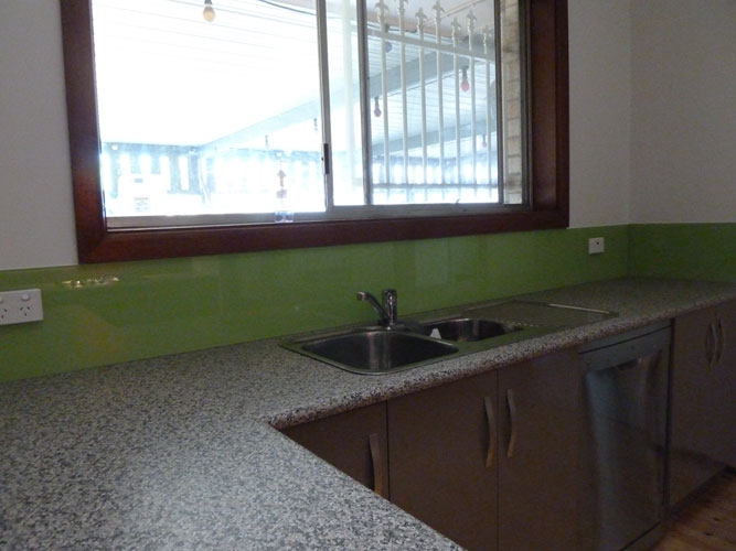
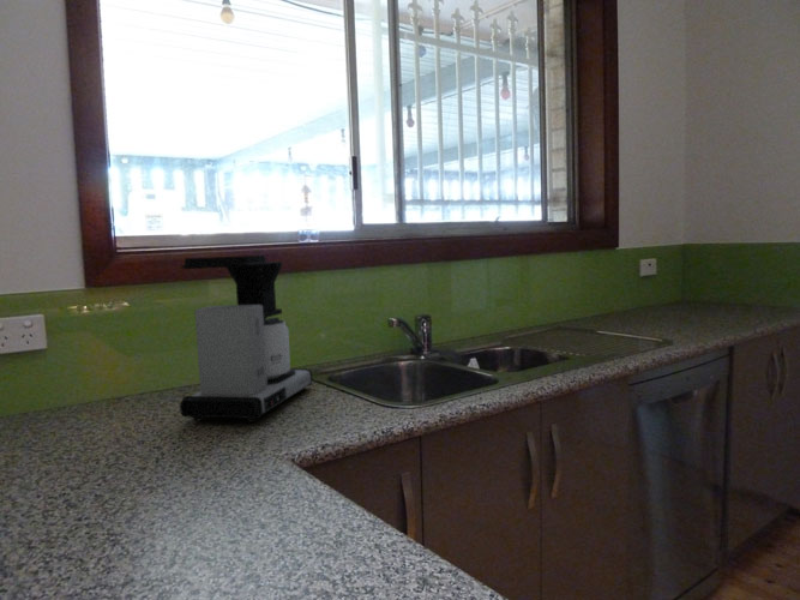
+ coffee maker (248, 330)
